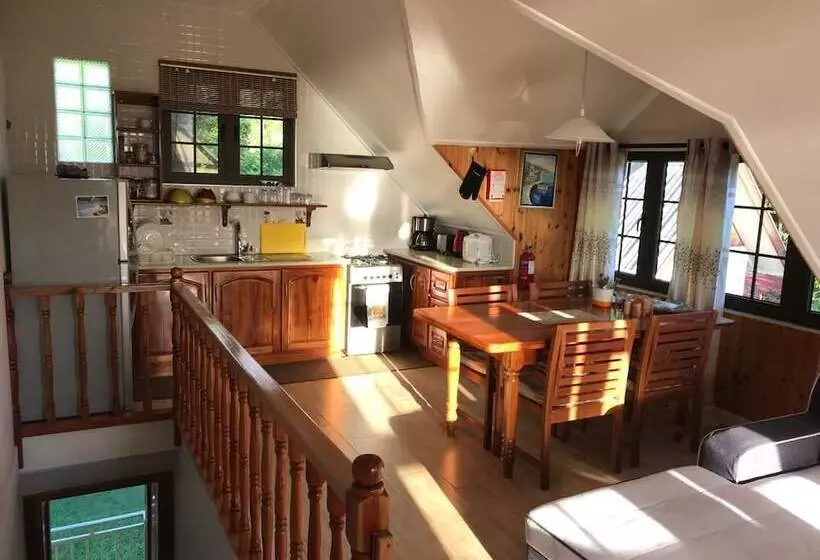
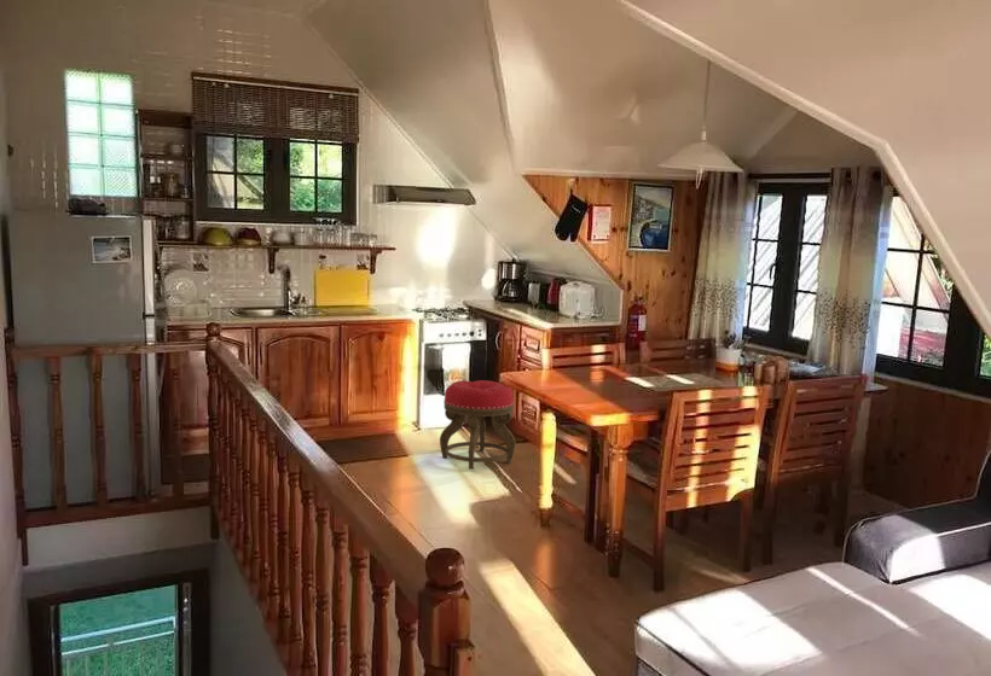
+ stool (477, 422)
